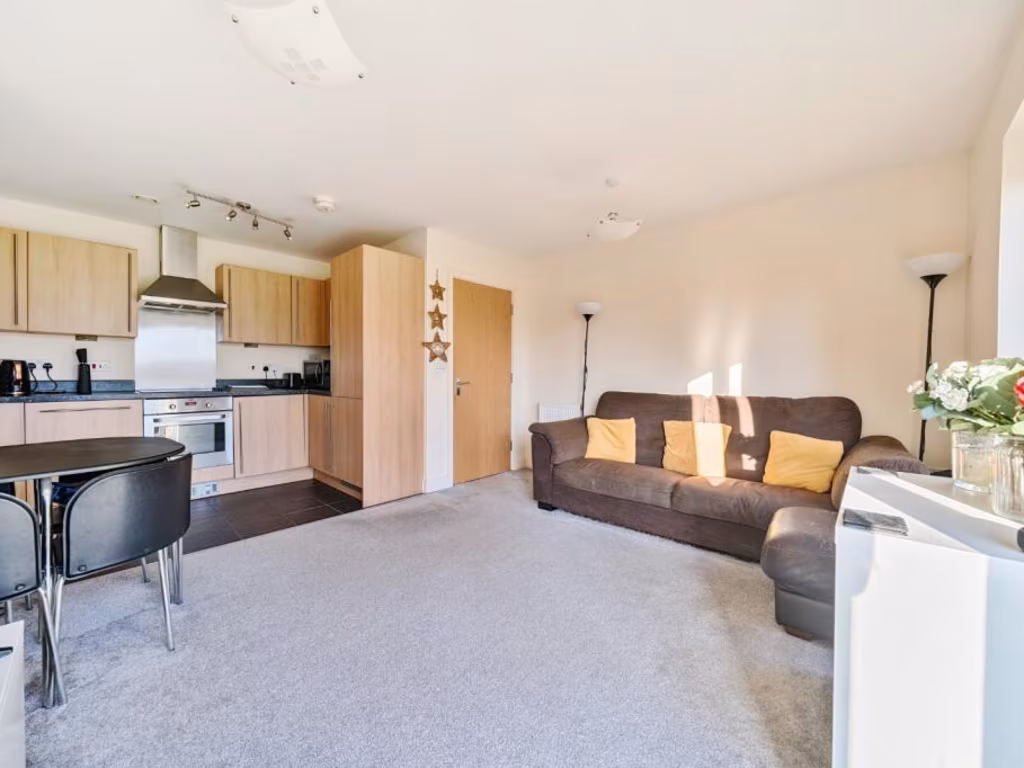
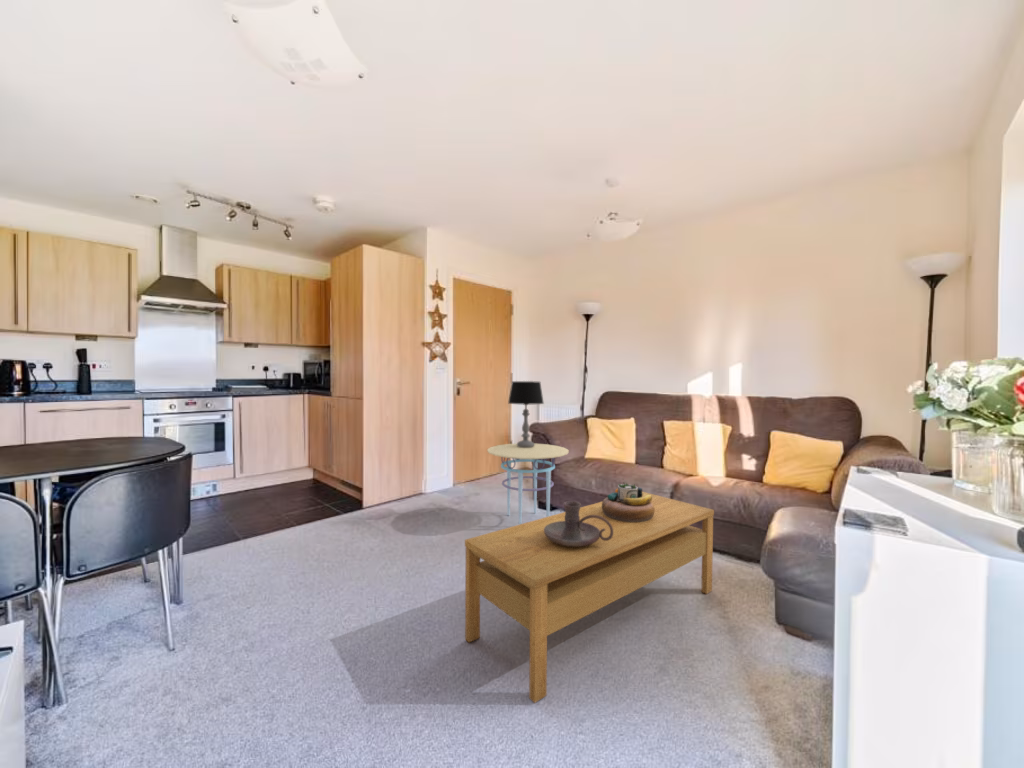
+ table lamp (525, 413)
+ side table (527, 489)
+ decorative bowl (627, 497)
+ candle holder (578, 522)
+ coffee table (601, 568)
